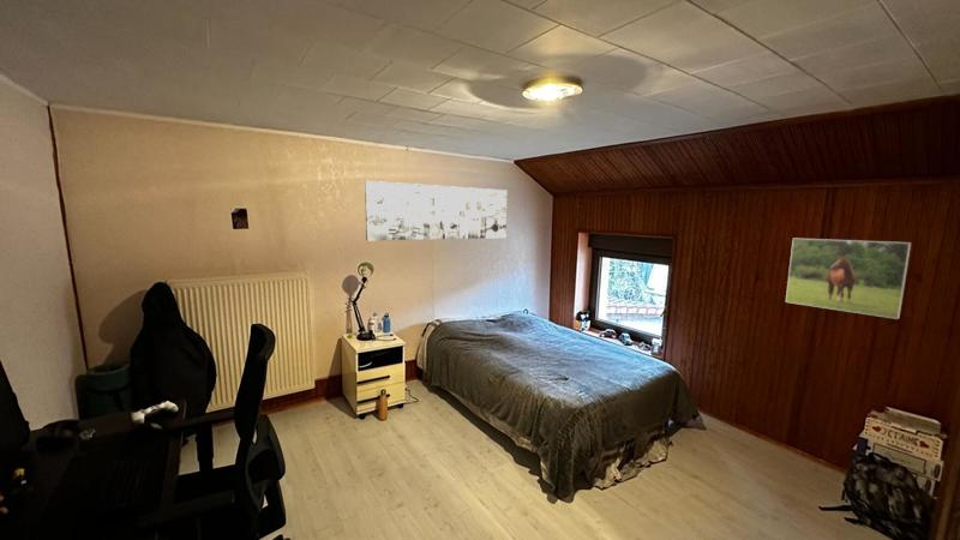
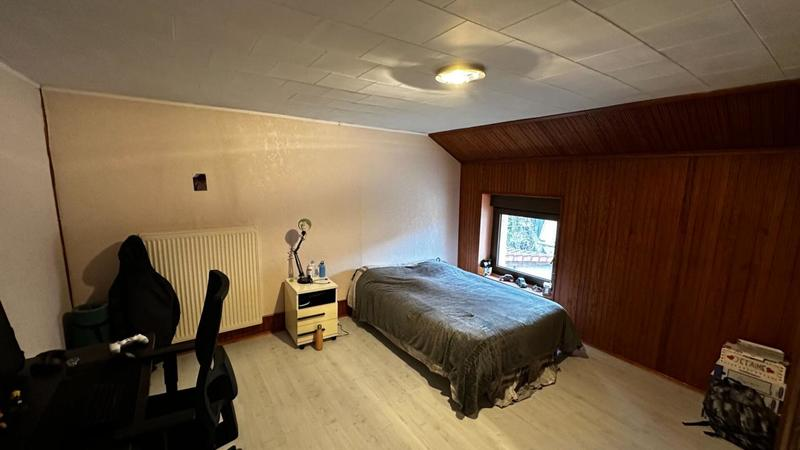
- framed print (841, 275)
- wall art (443, 212)
